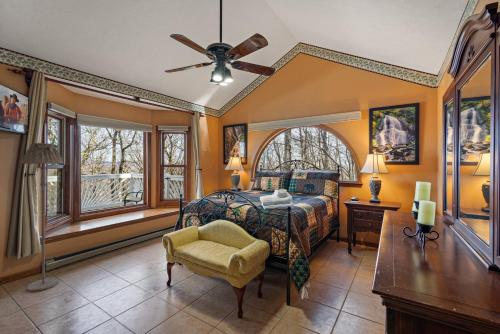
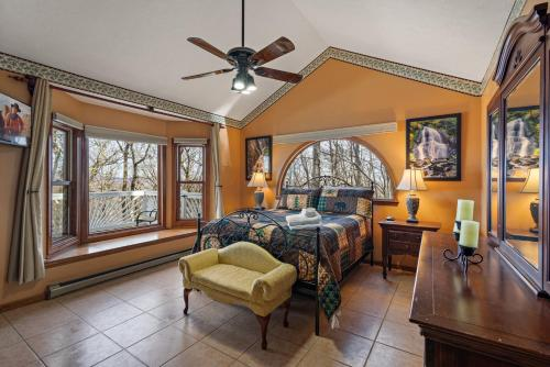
- floor lamp (43, 214)
